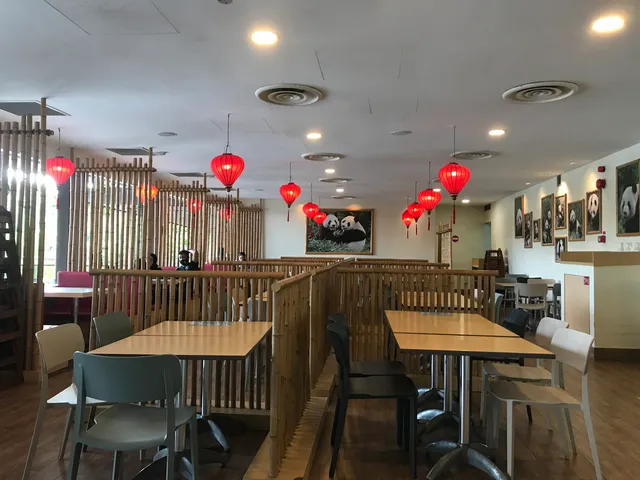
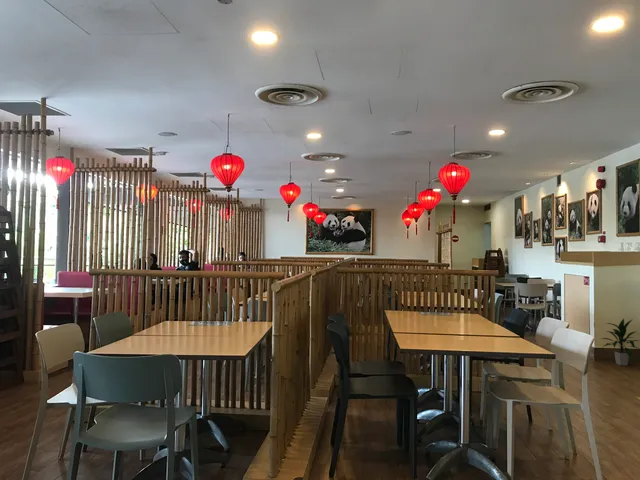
+ indoor plant (621, 341)
